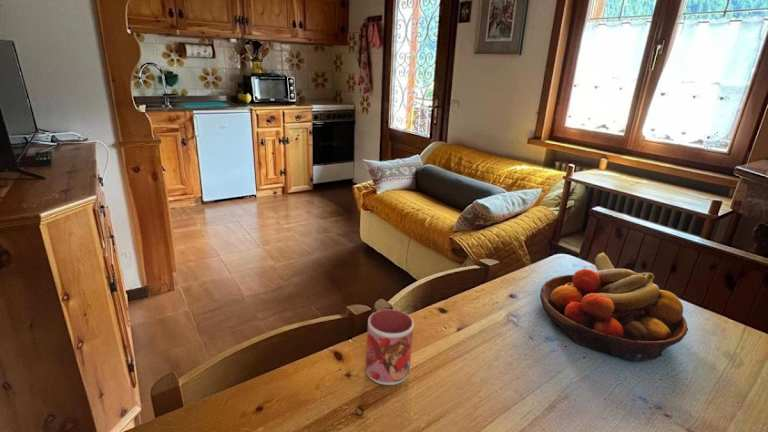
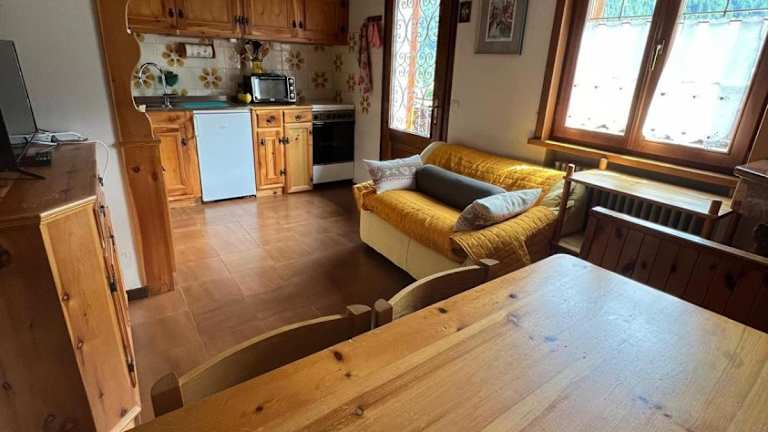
- fruit bowl (609, 298)
- mug (386, 339)
